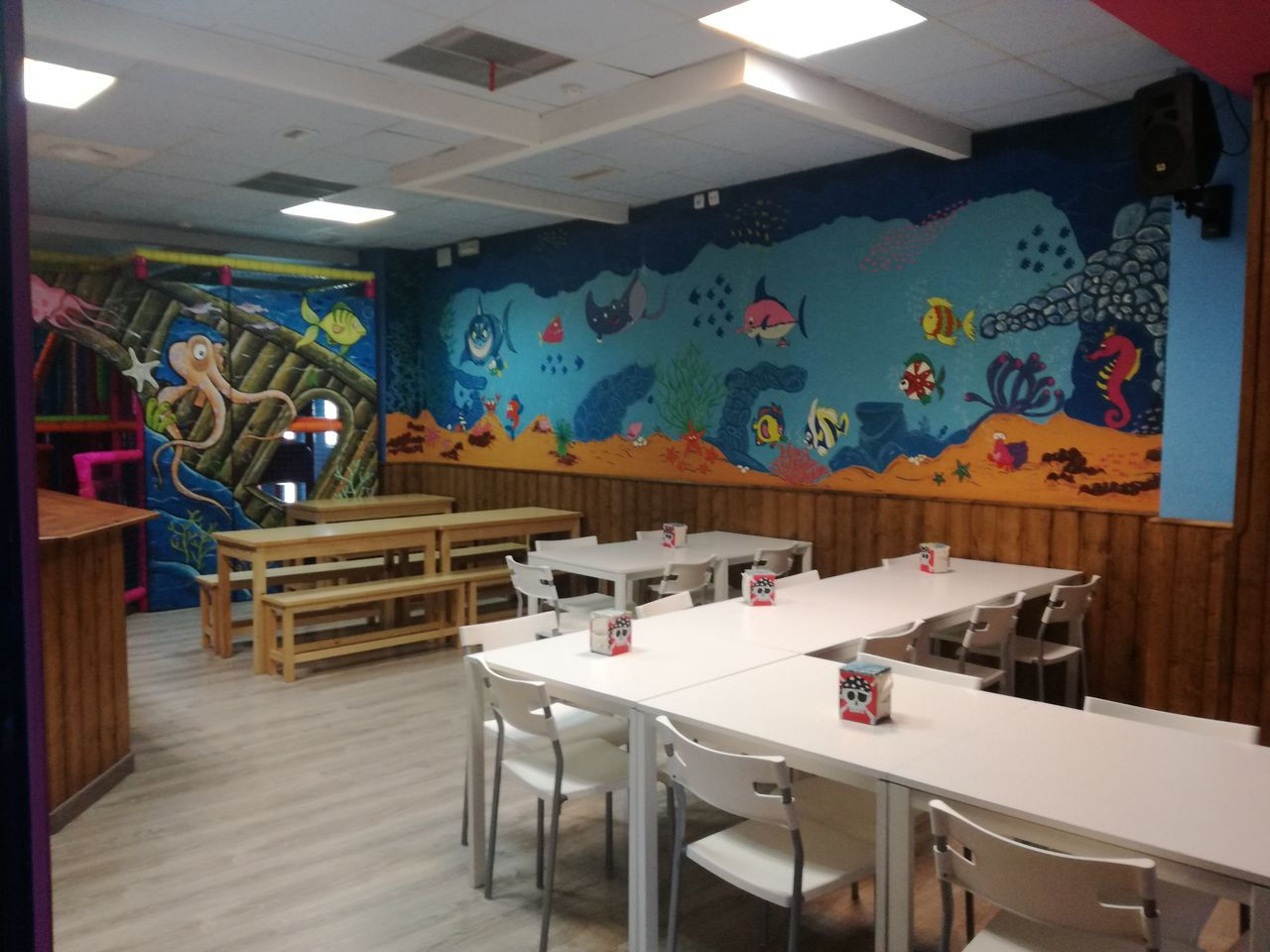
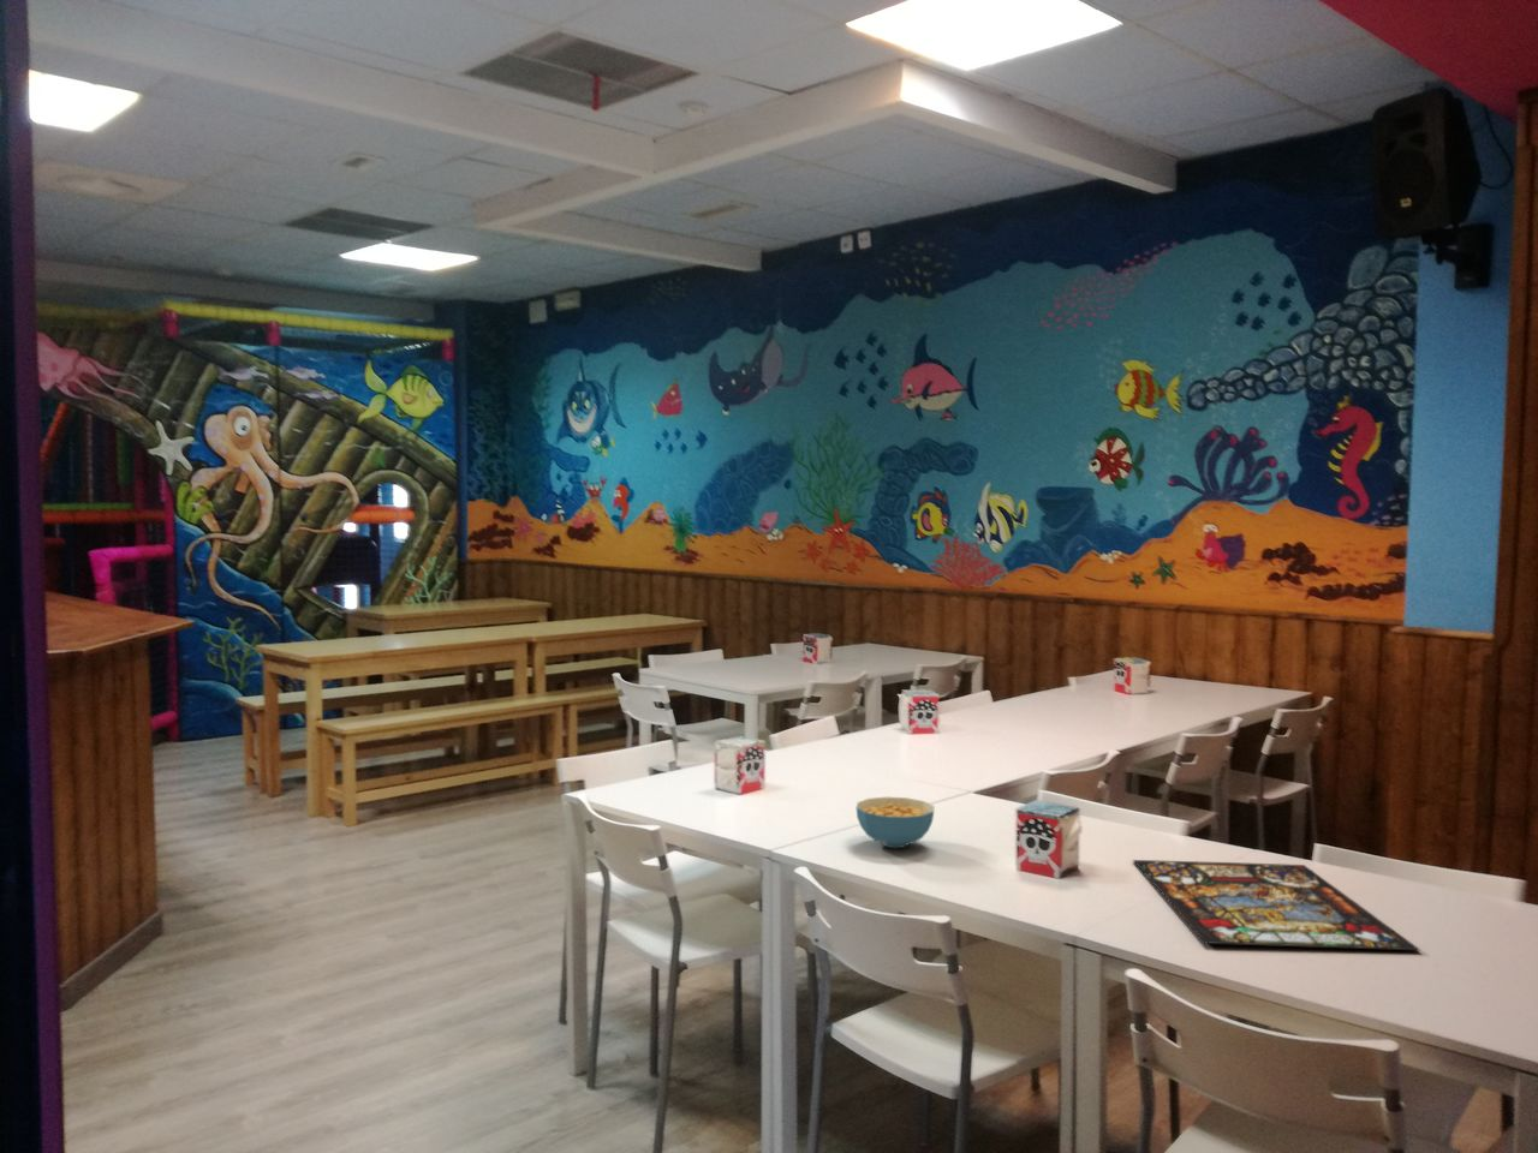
+ cereal bowl (894, 825)
+ stained glass panel (1259, 900)
